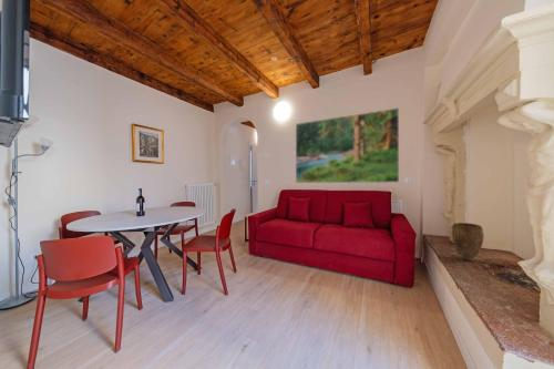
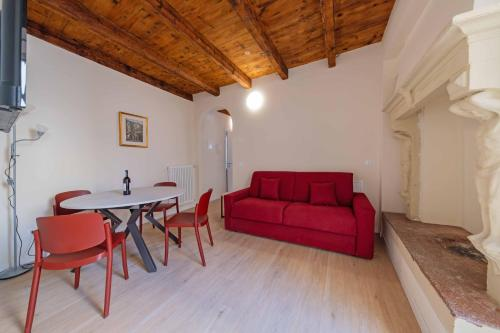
- vase (466, 242)
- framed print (341, 150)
